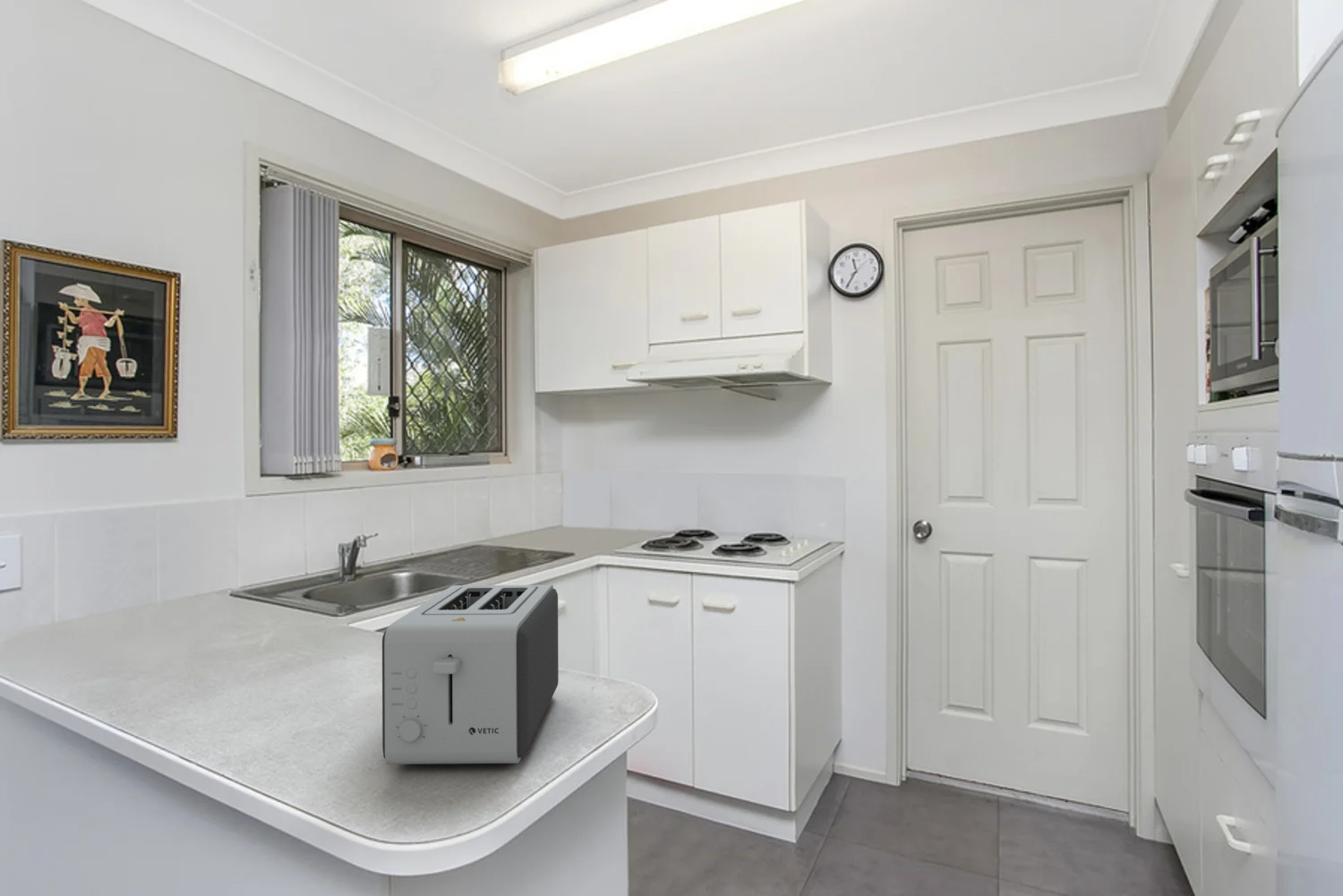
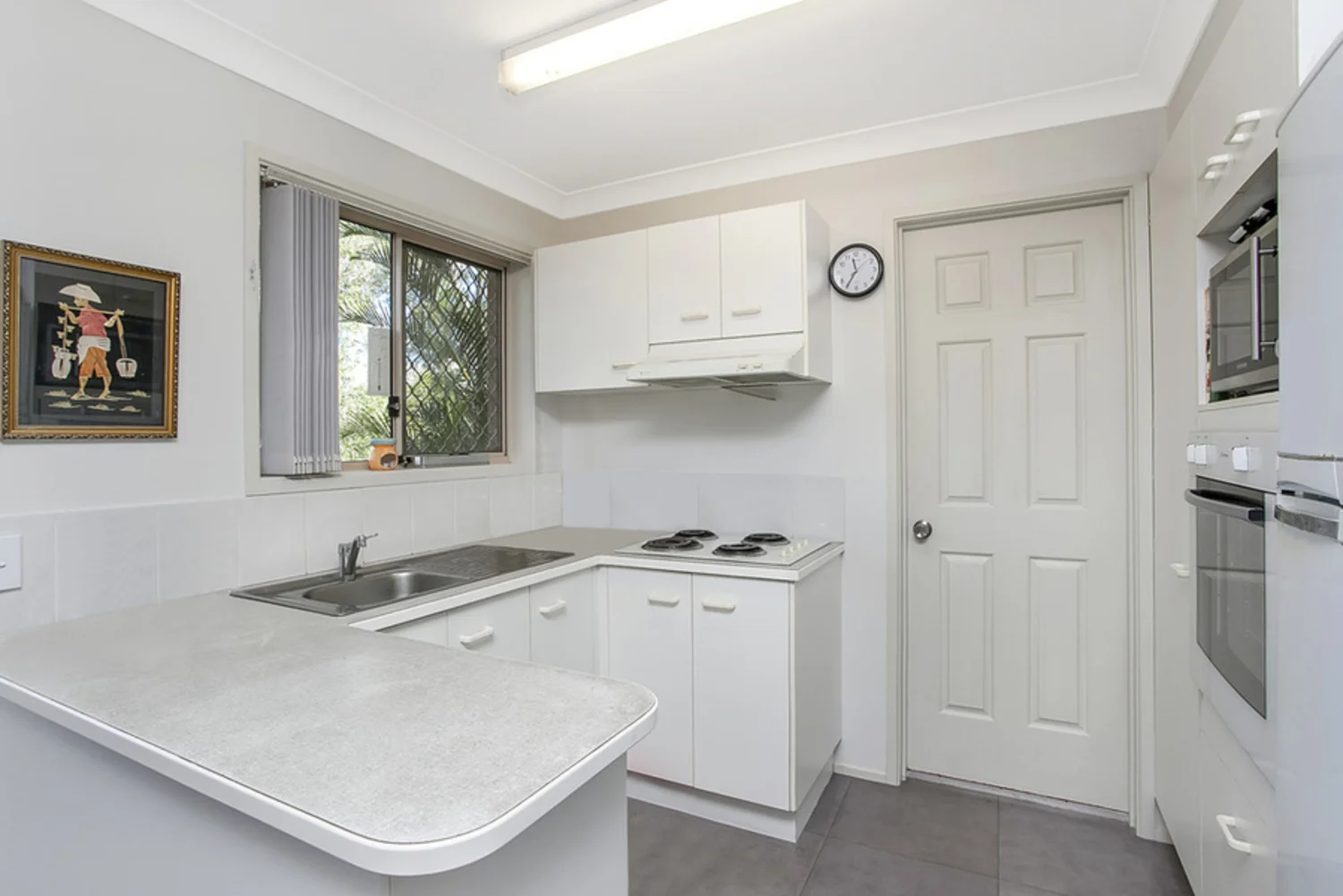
- toaster (479, 667)
